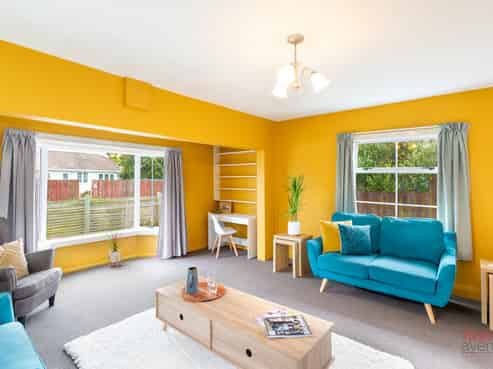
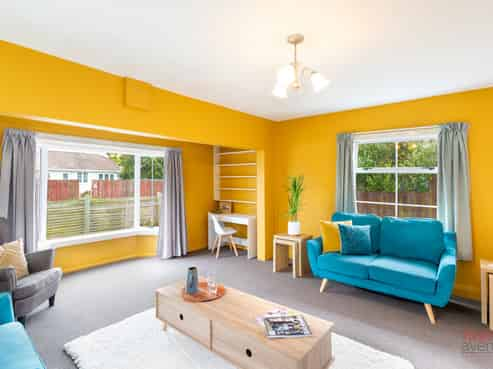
- house plant (115, 246)
